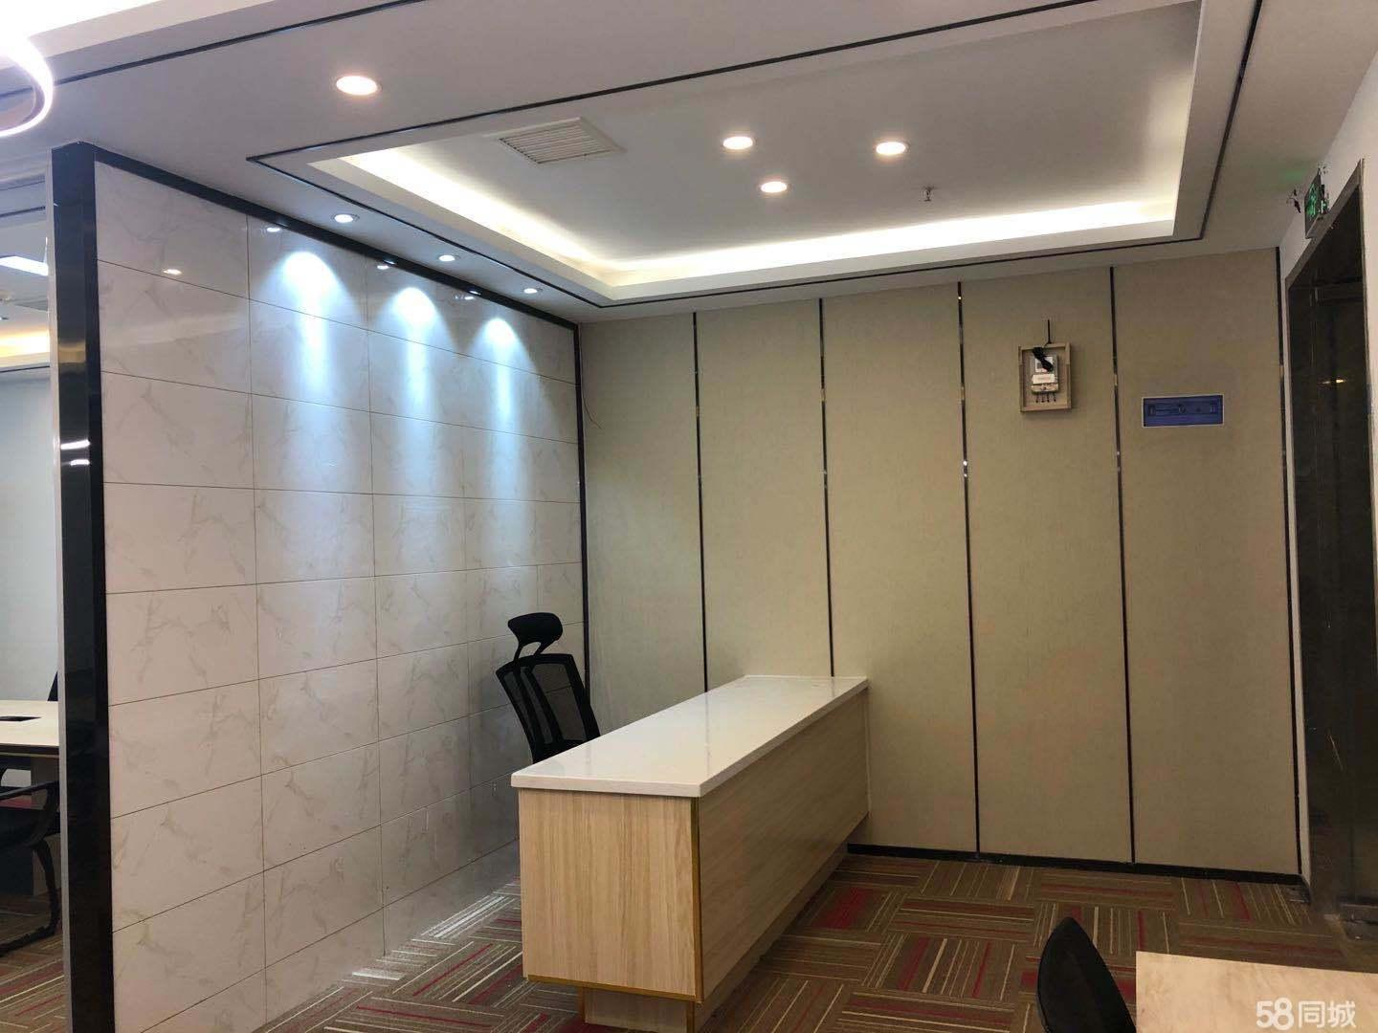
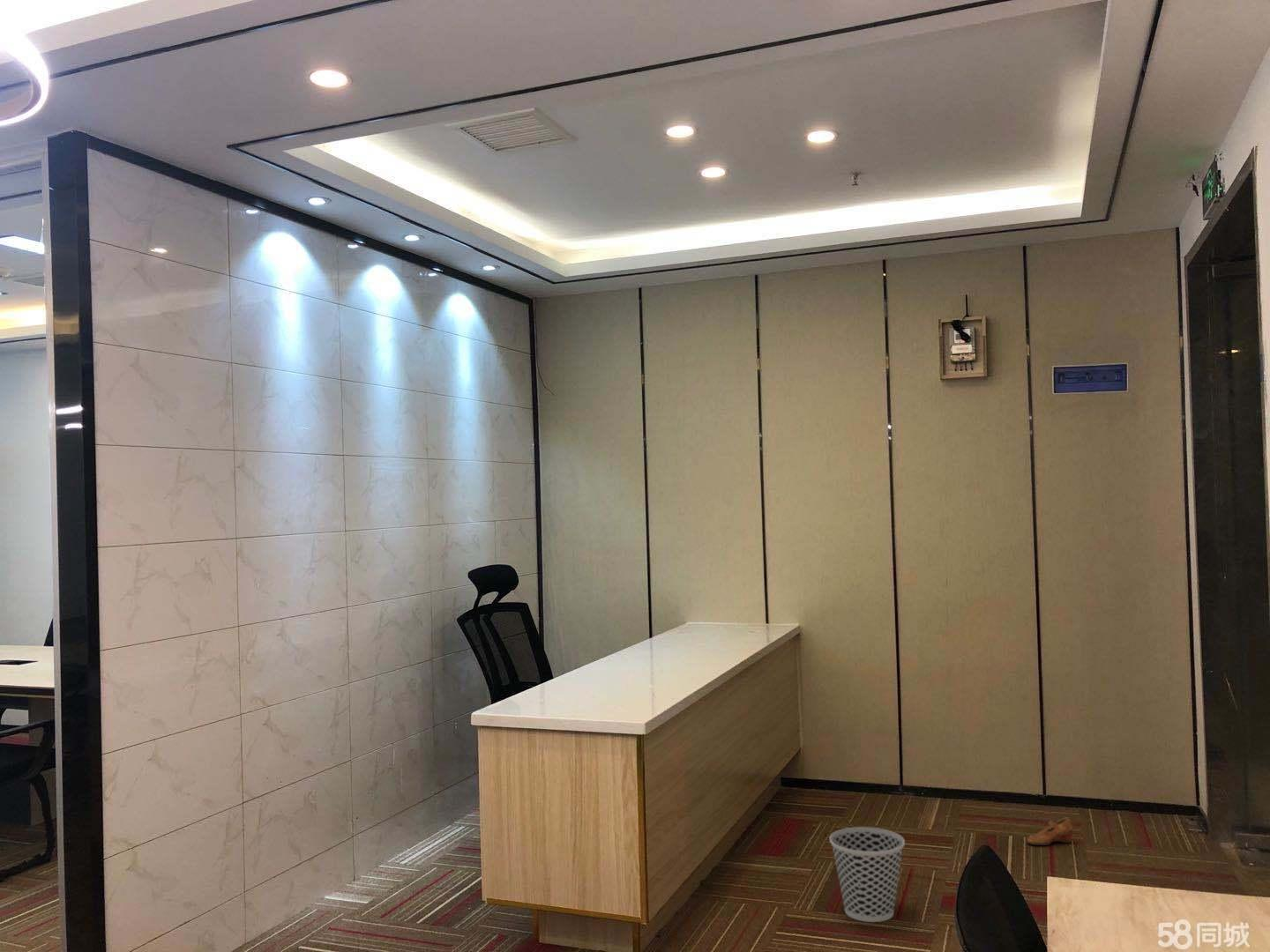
+ shoe (1050, 830)
+ wastebasket (868, 875)
